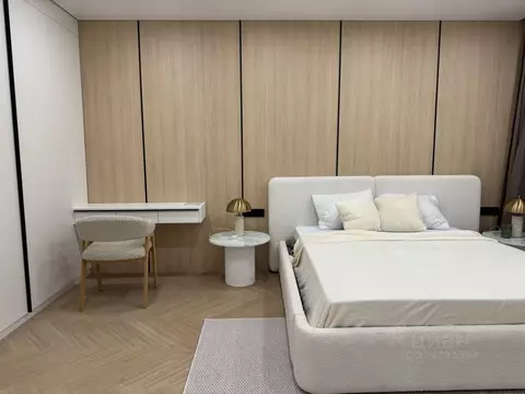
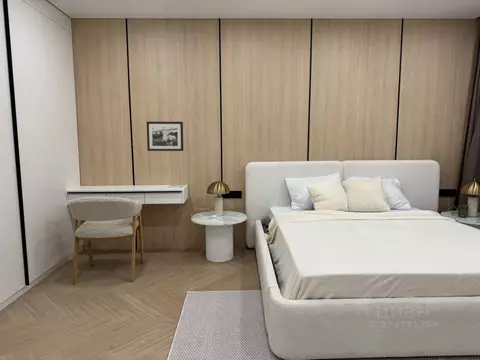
+ picture frame (165, 136)
